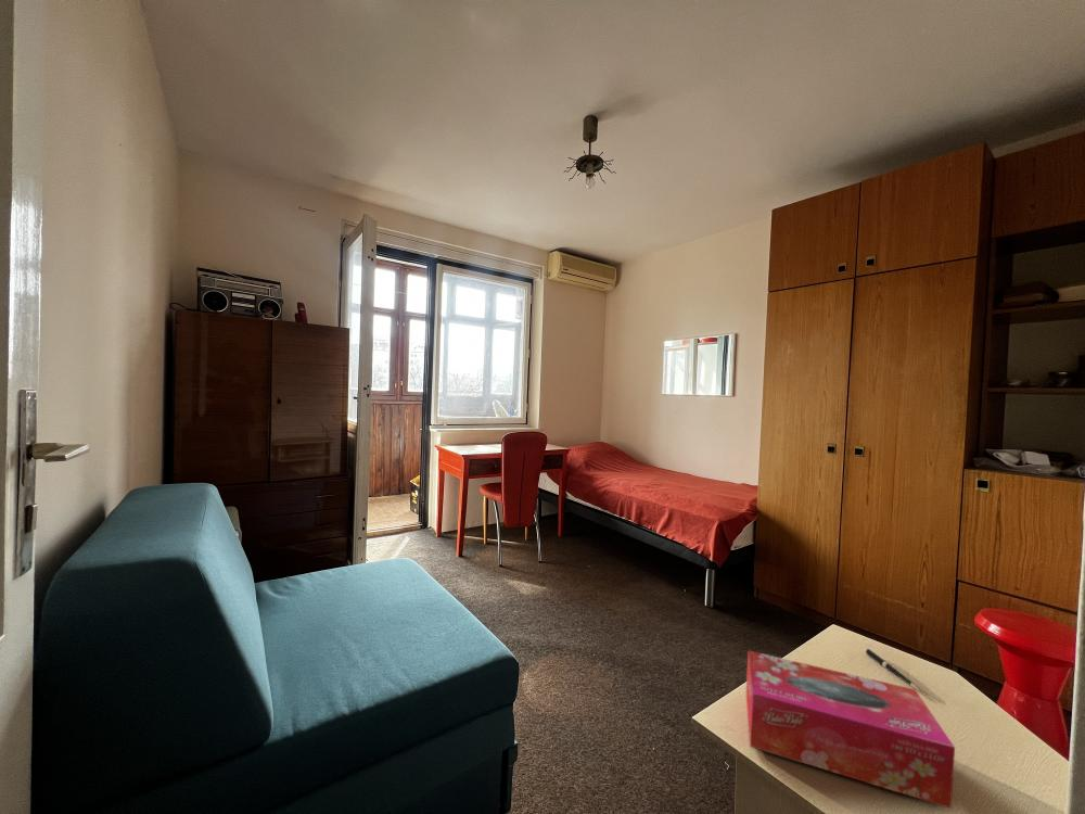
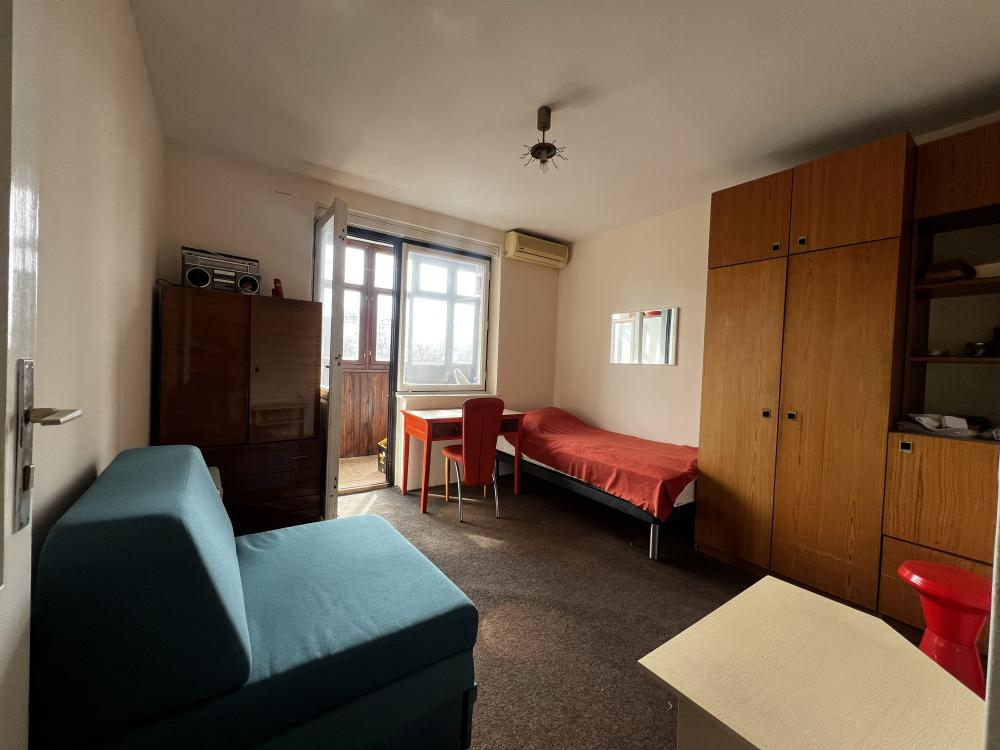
- pen (891, 667)
- tissue box (833, 717)
